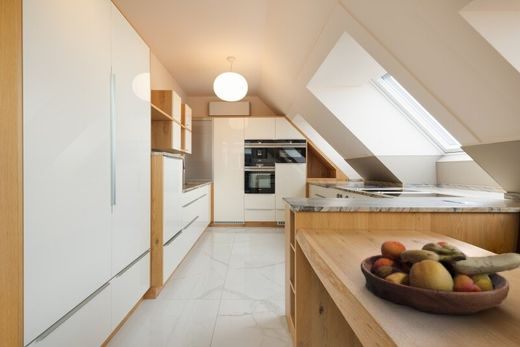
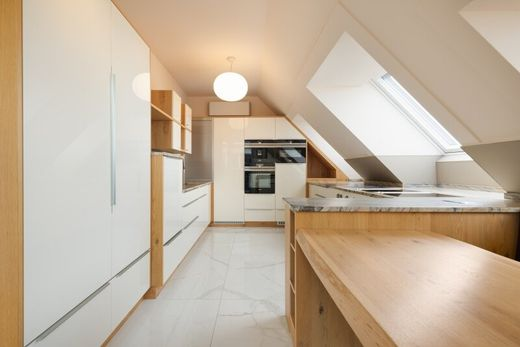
- fruit bowl (428, 264)
